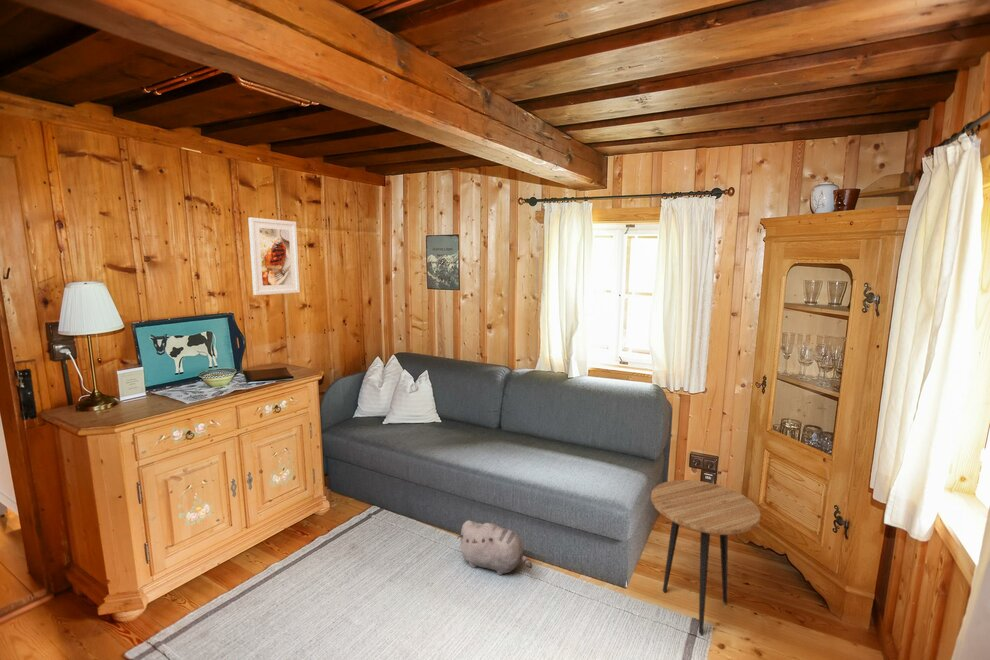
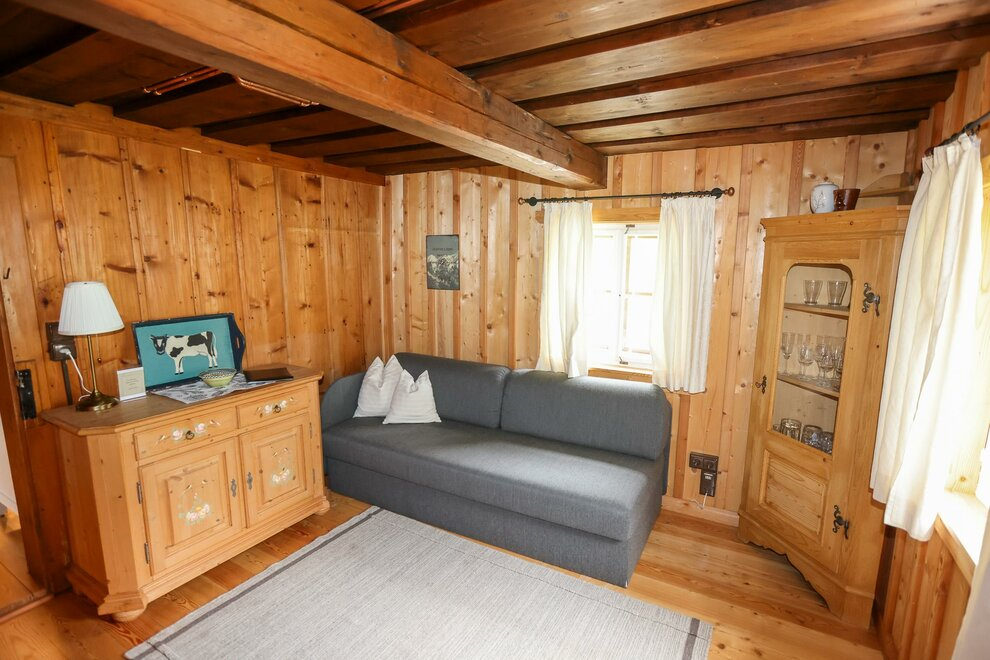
- side table (700, 556)
- plush toy (497, 545)
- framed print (275, 257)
